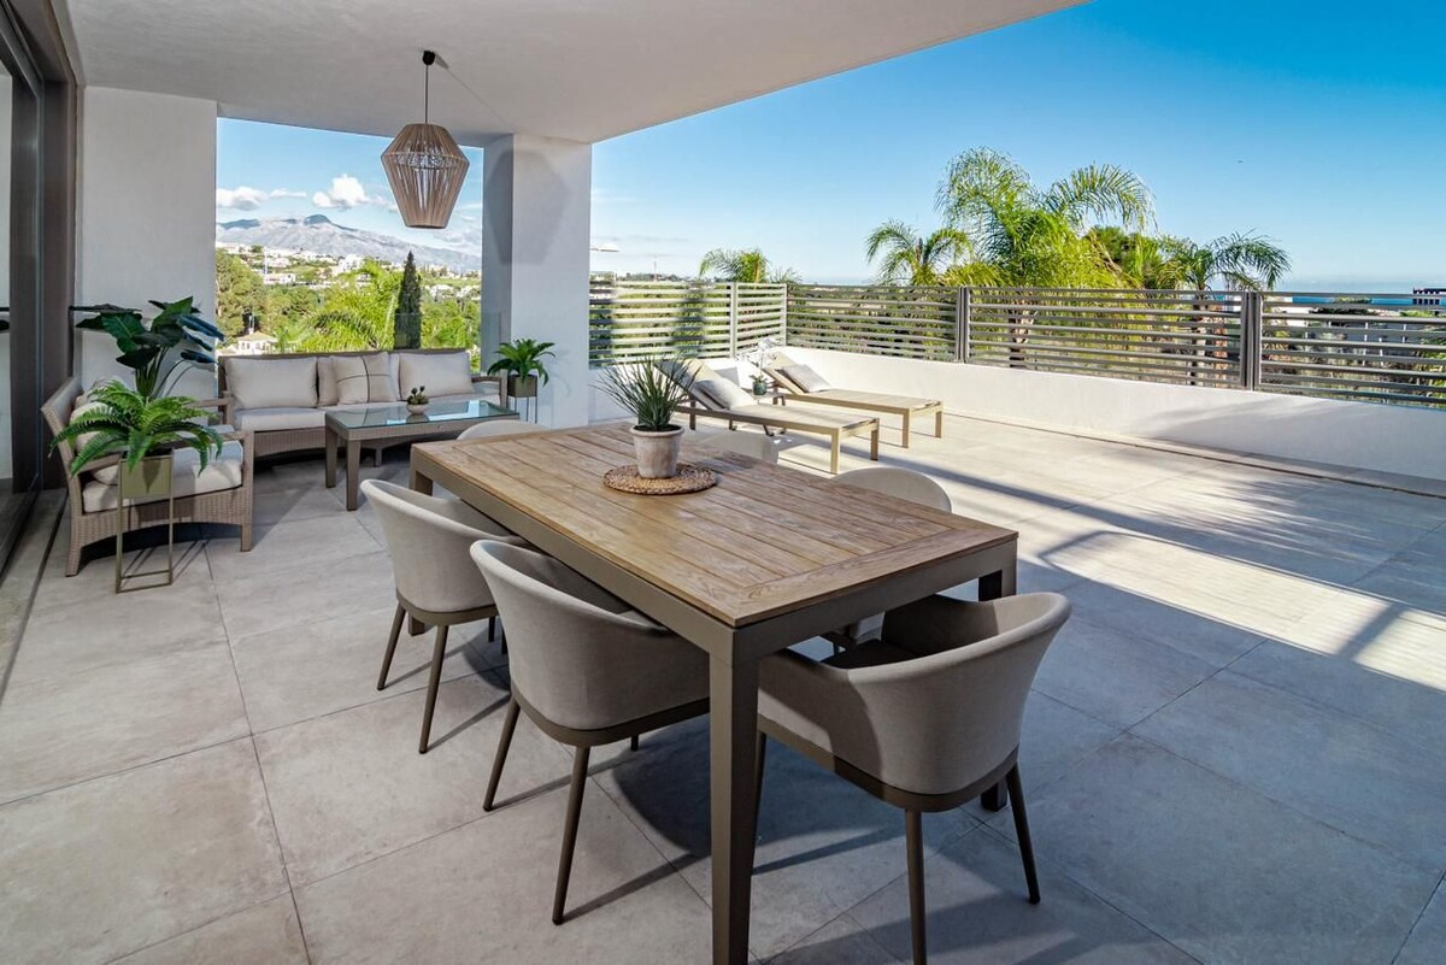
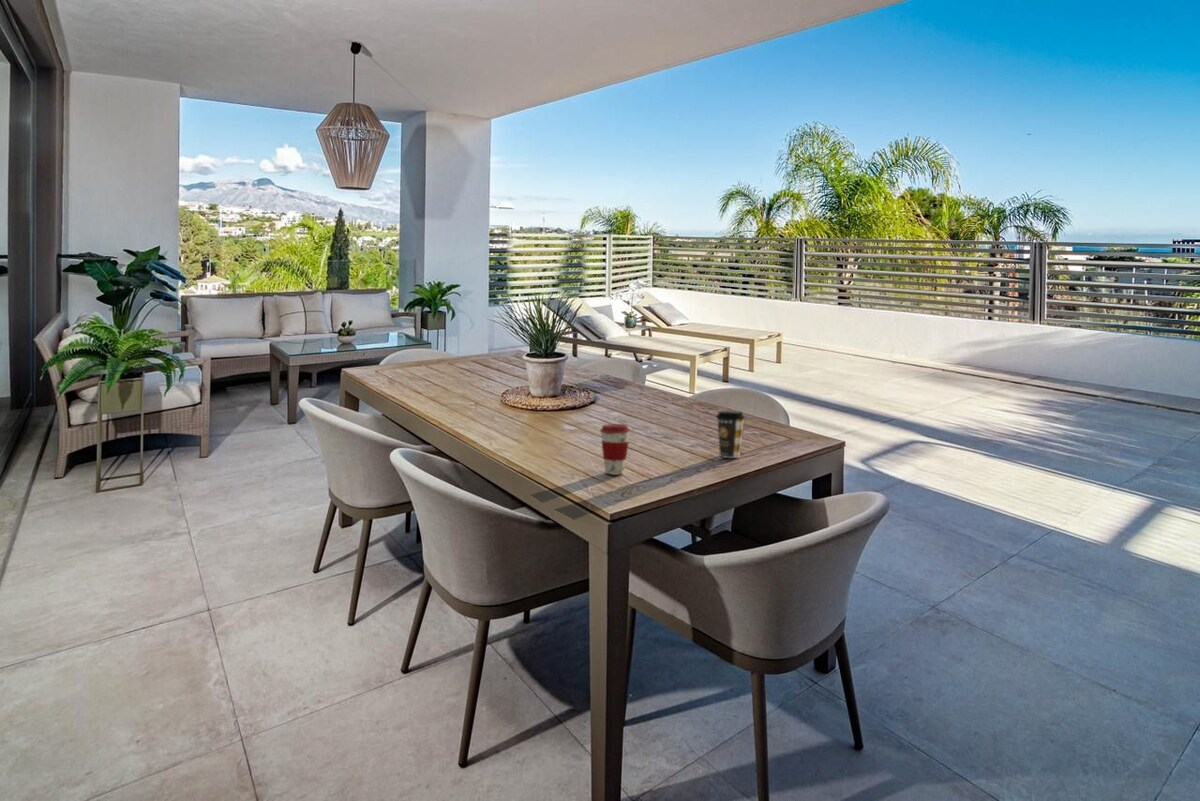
+ coffee cup (730, 434)
+ coffee cup (614, 449)
